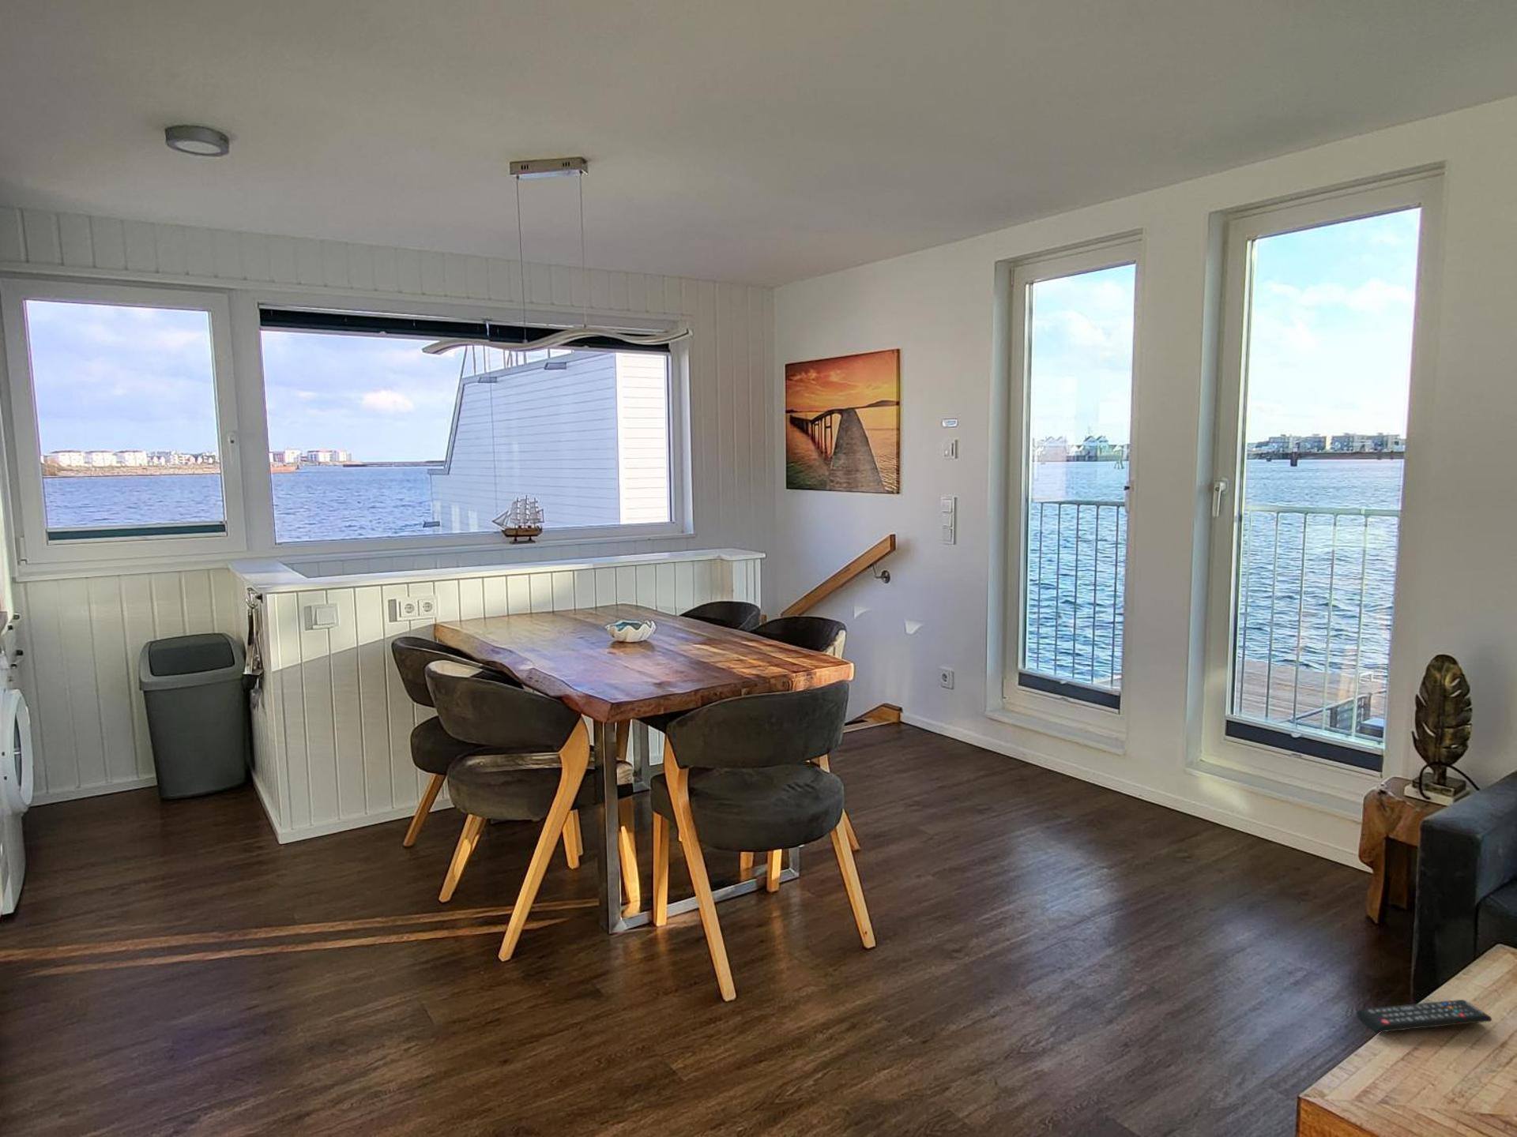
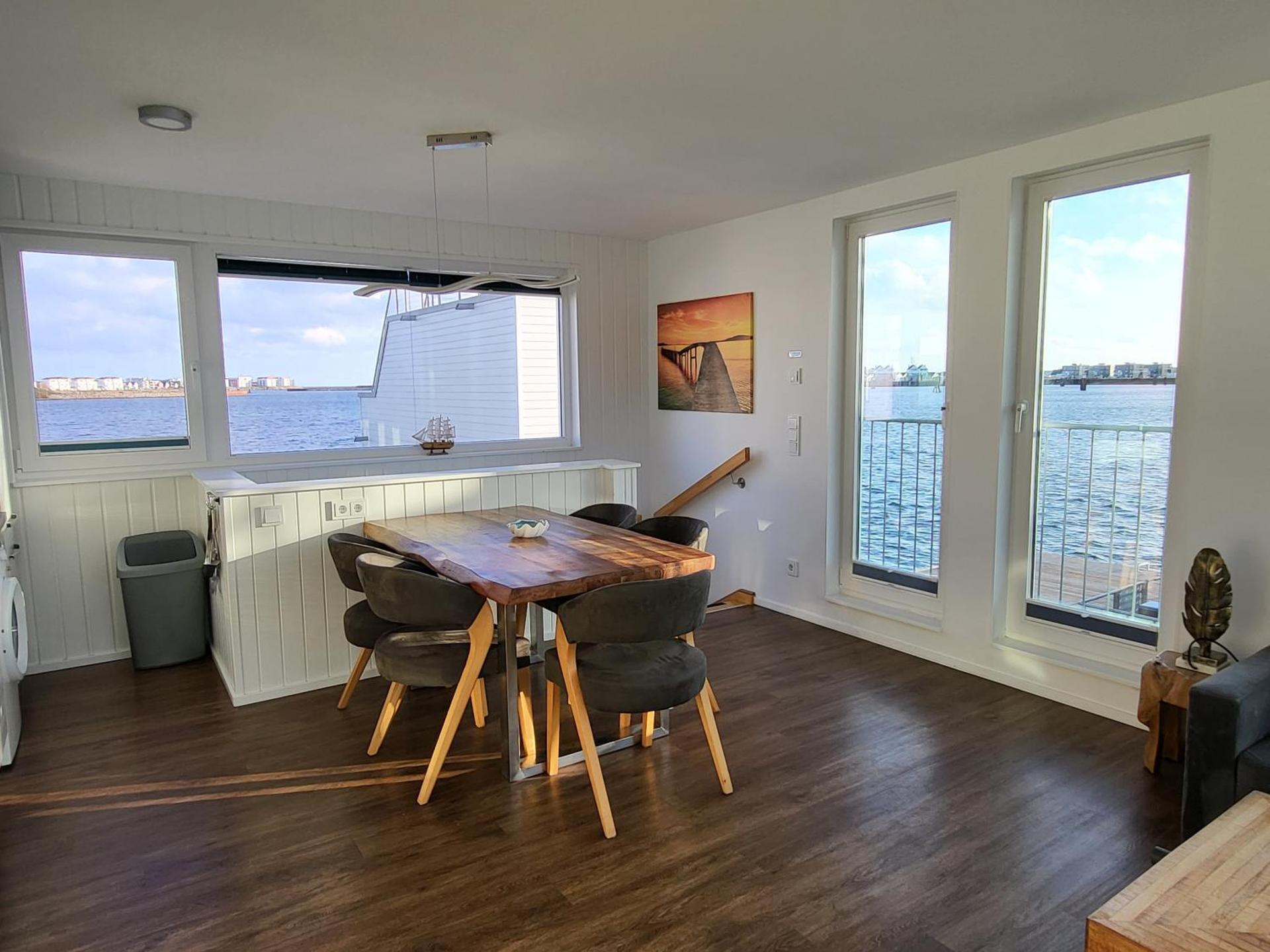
- remote control (1424, 1018)
